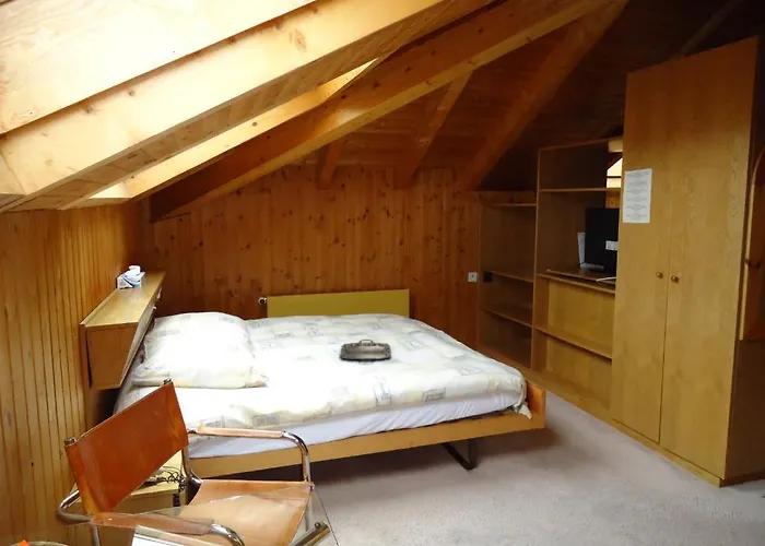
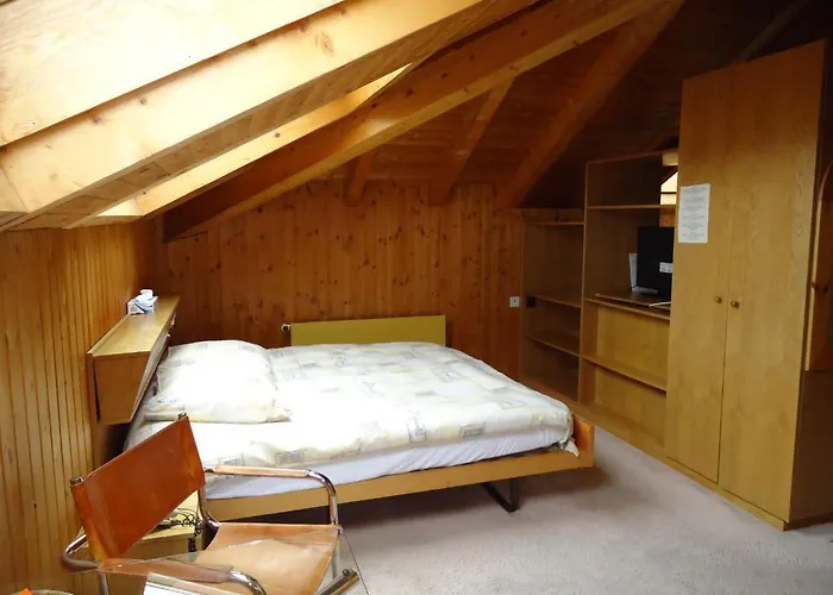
- serving tray (365, 351)
